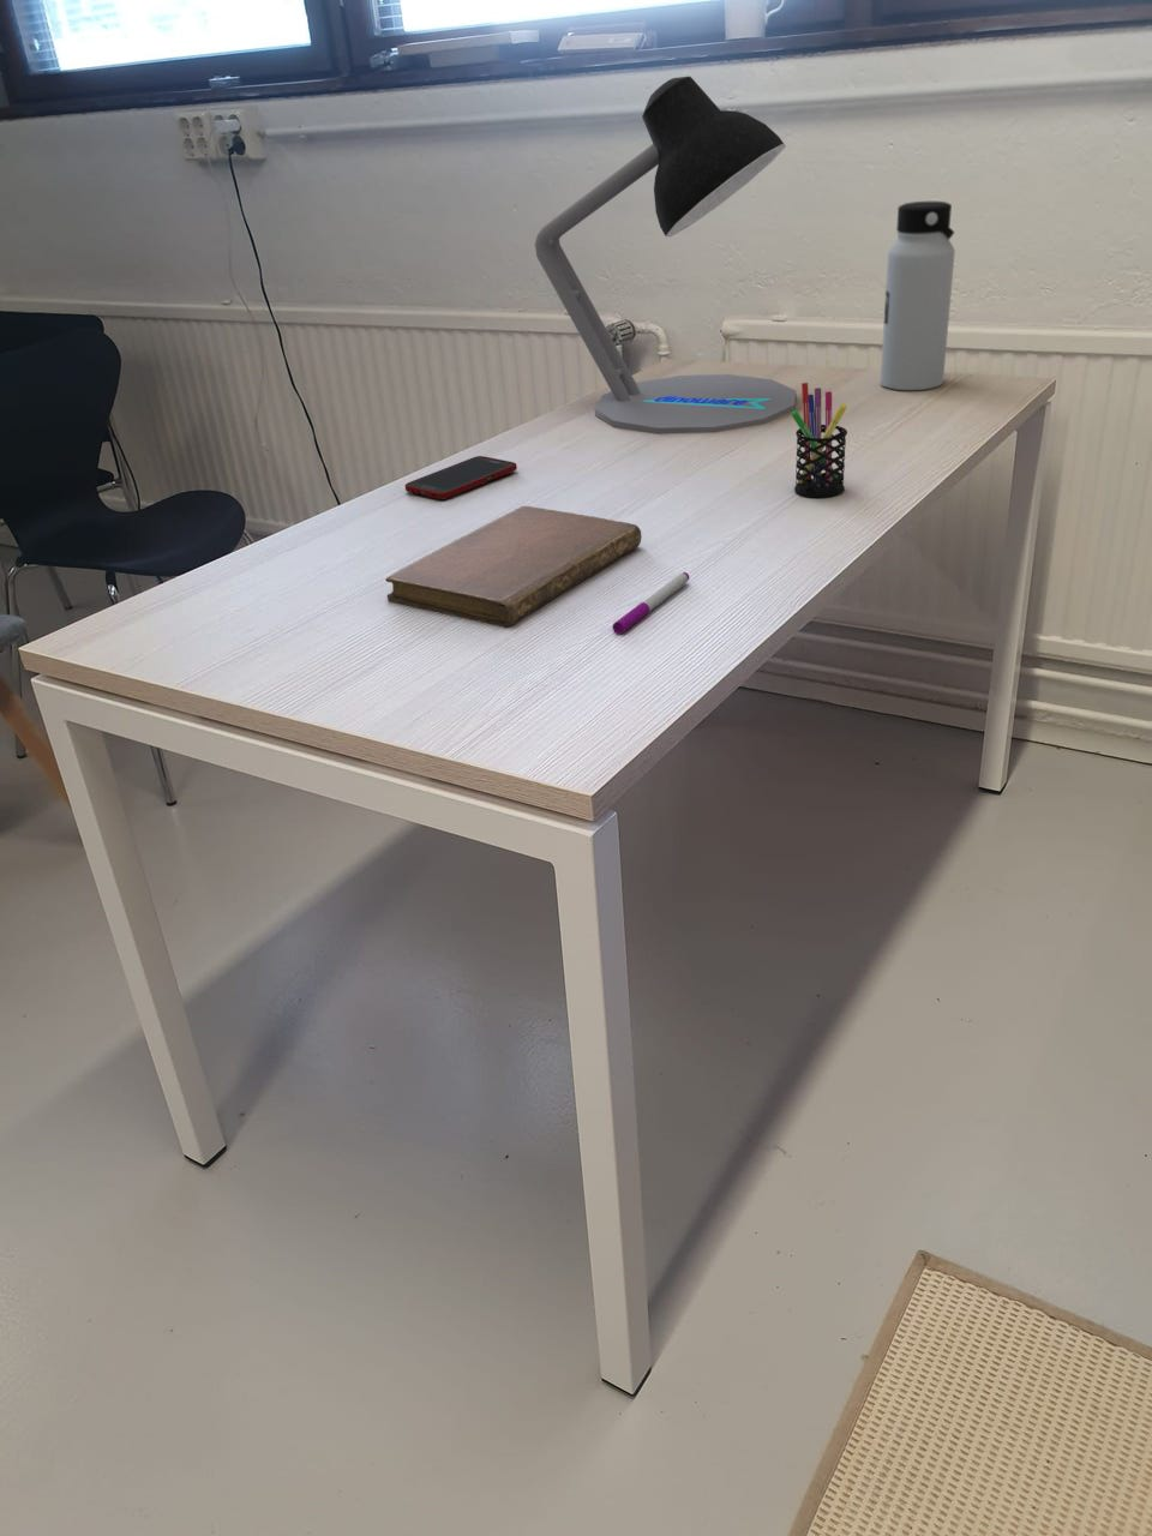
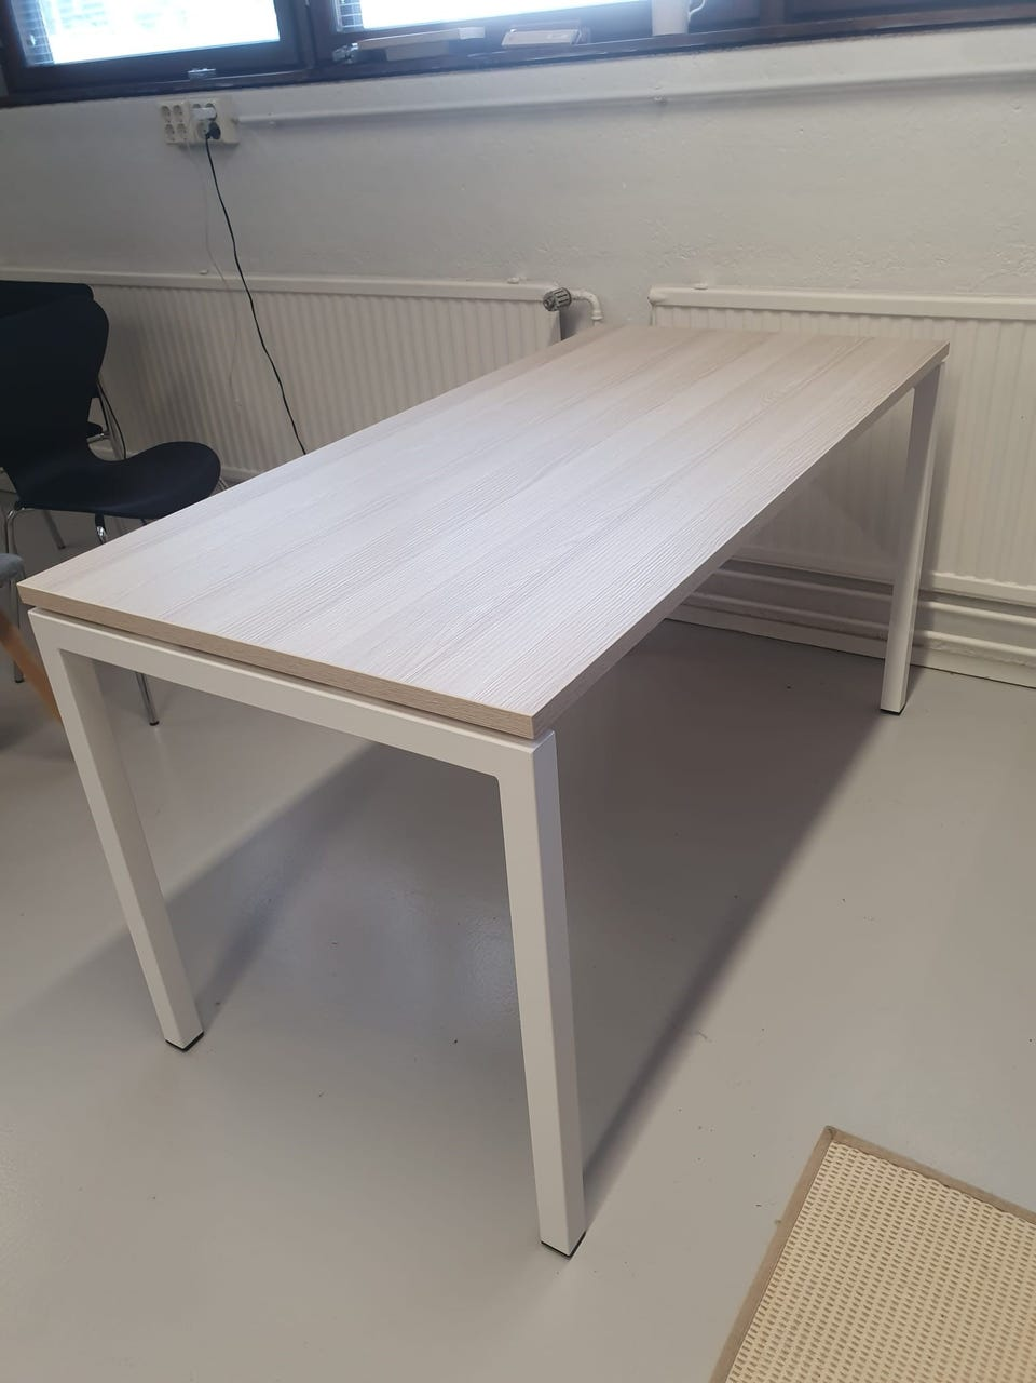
- cell phone (461, 477)
- notebook (517, 560)
- water bottle (917, 296)
- pen holder (814, 439)
- pen (652, 601)
- desk lamp (664, 235)
